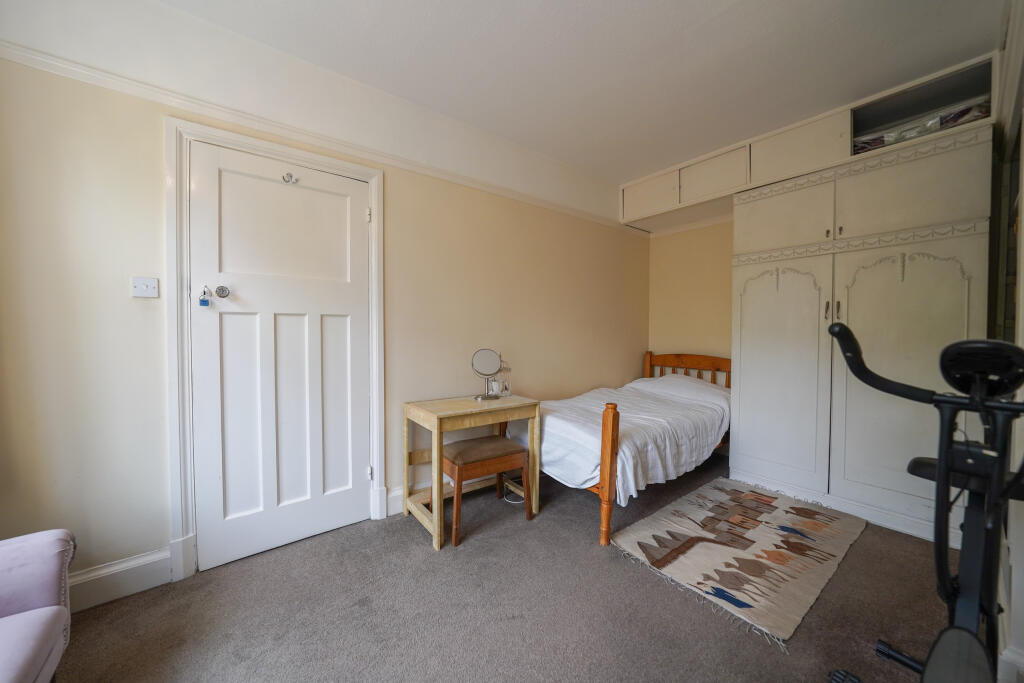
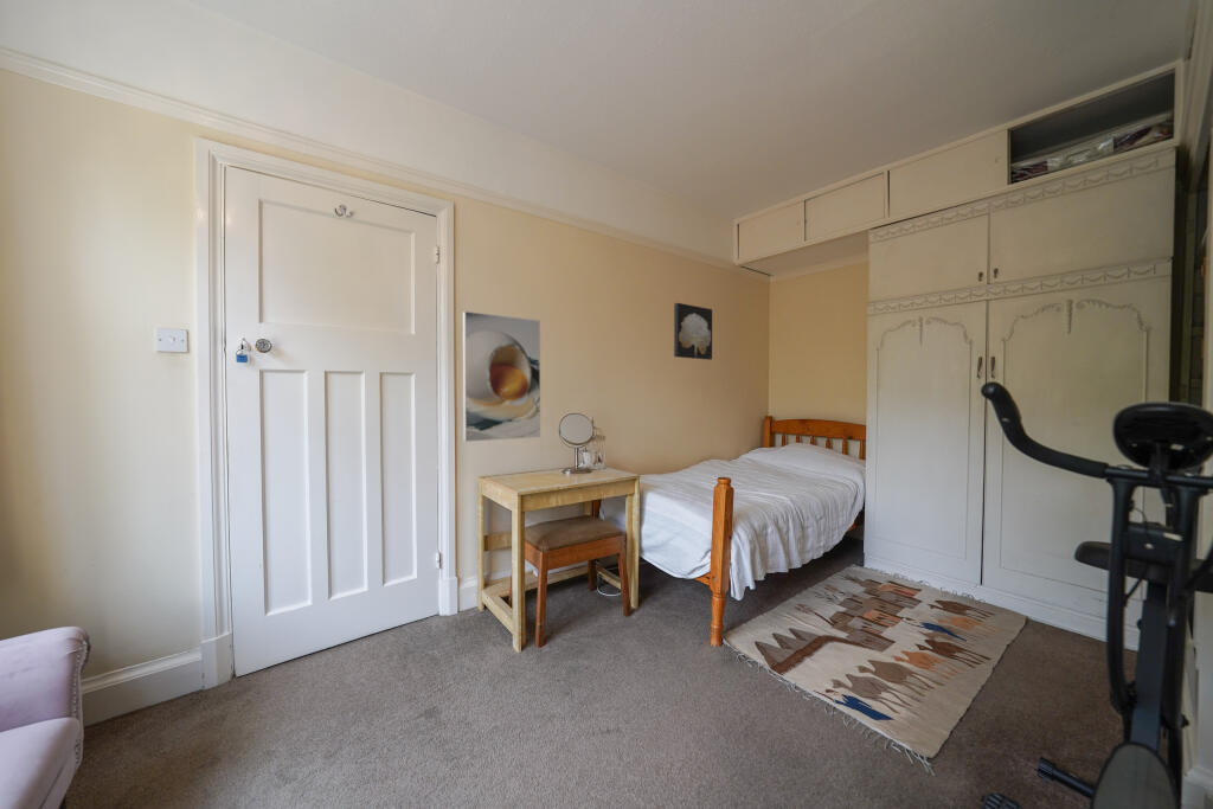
+ wall art (693, 332)
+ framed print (503, 378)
